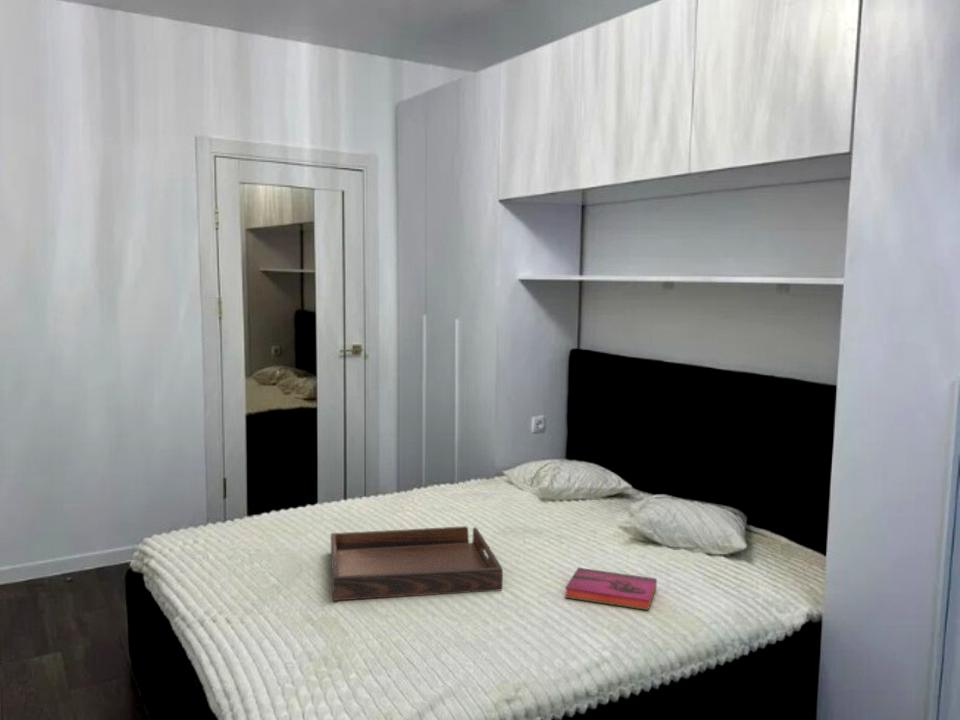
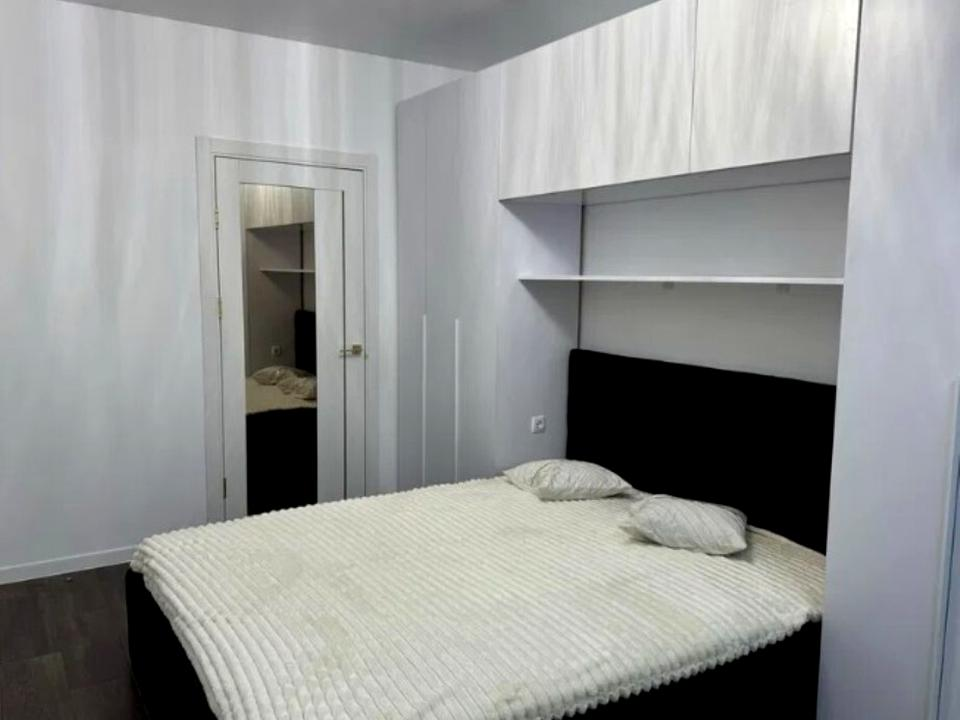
- hardback book (611, 587)
- serving tray (411, 559)
